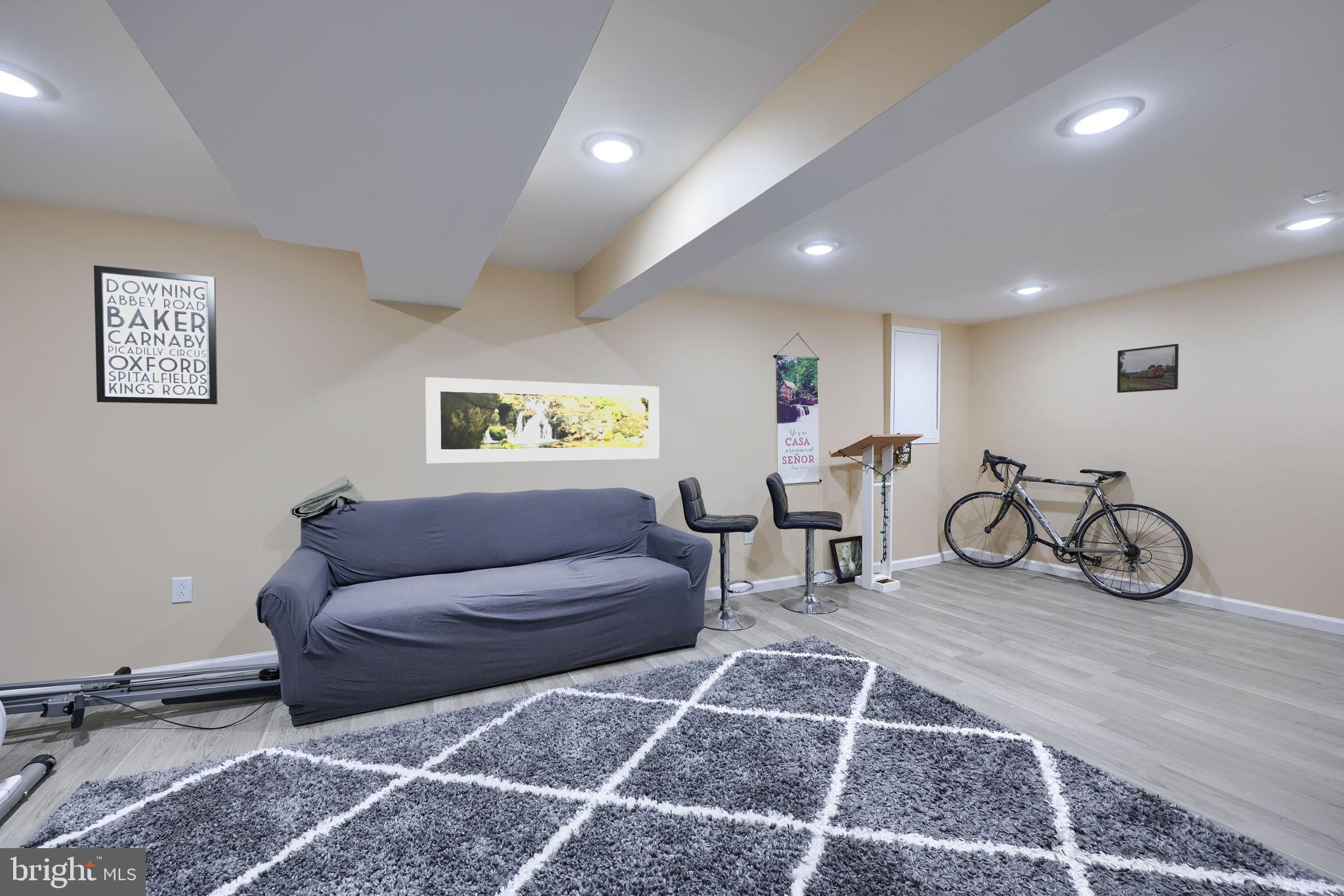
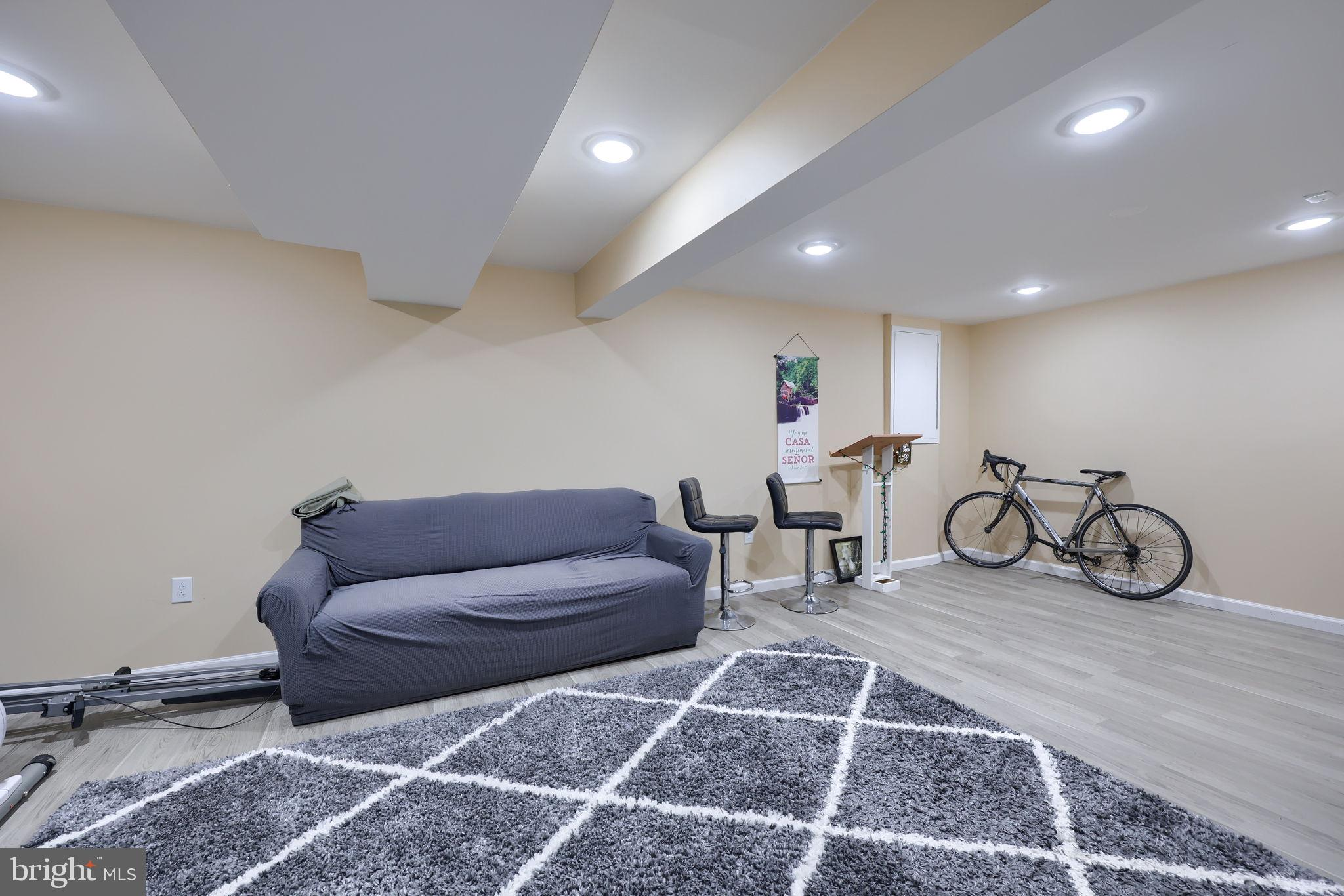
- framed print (1146, 369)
- wall art (158, 337)
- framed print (553, 421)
